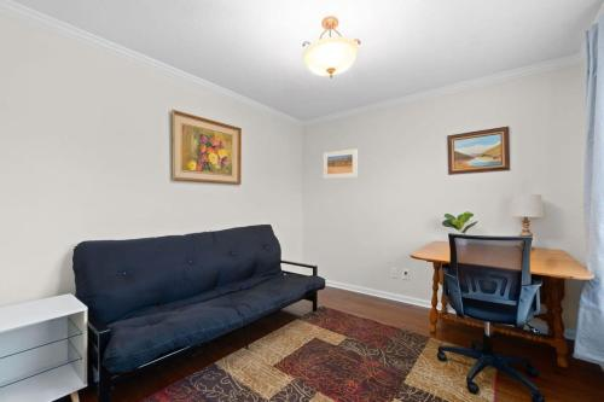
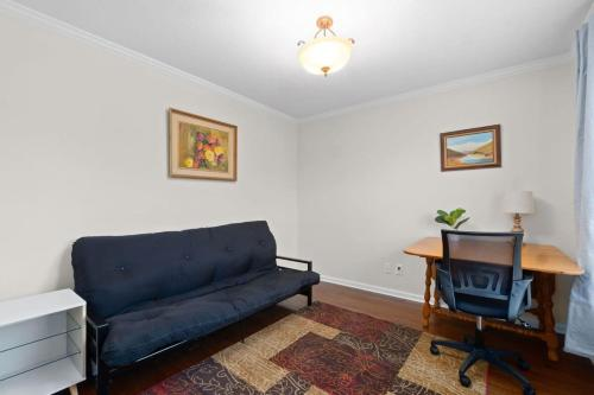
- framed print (339, 164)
